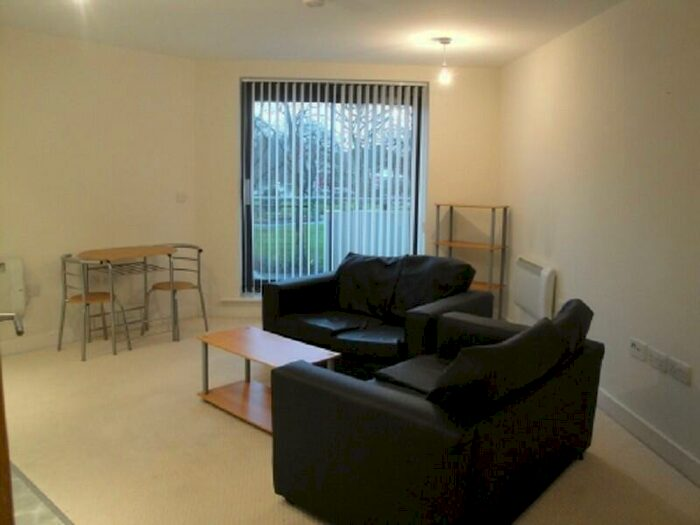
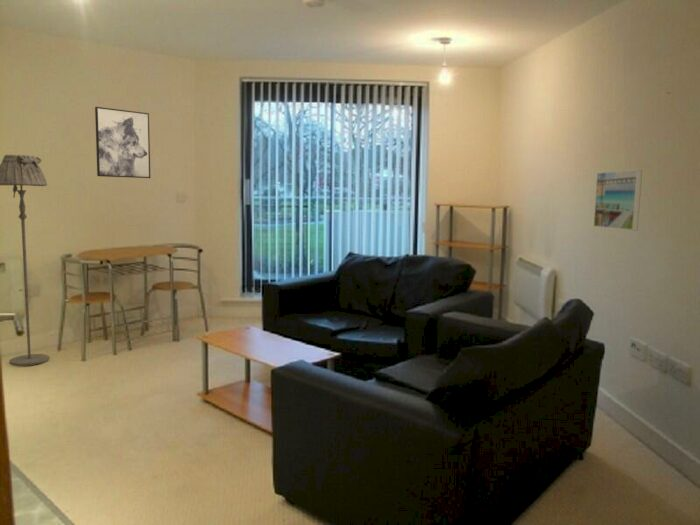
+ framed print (616, 200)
+ floor lamp (24, 260)
+ wall art (123, 143)
